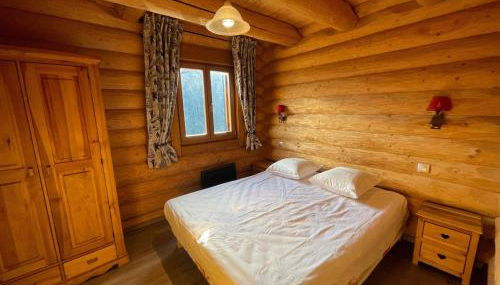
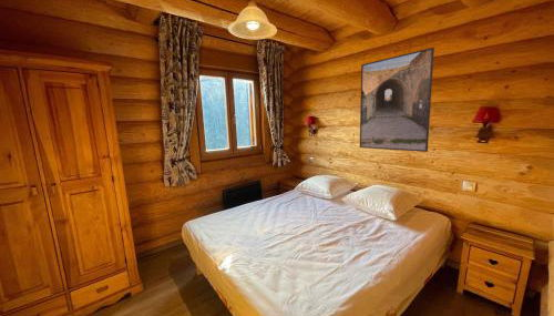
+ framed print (391, 104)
